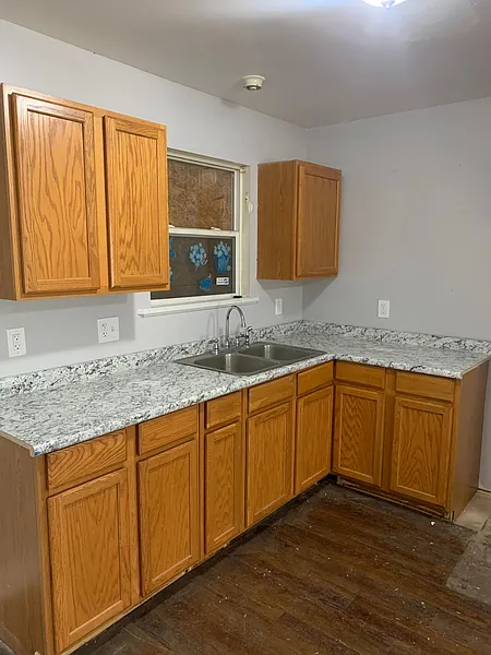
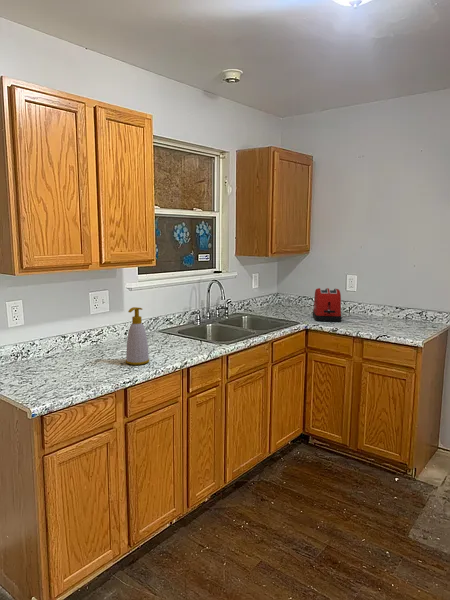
+ soap bottle (137, 334)
+ toaster (327, 303)
